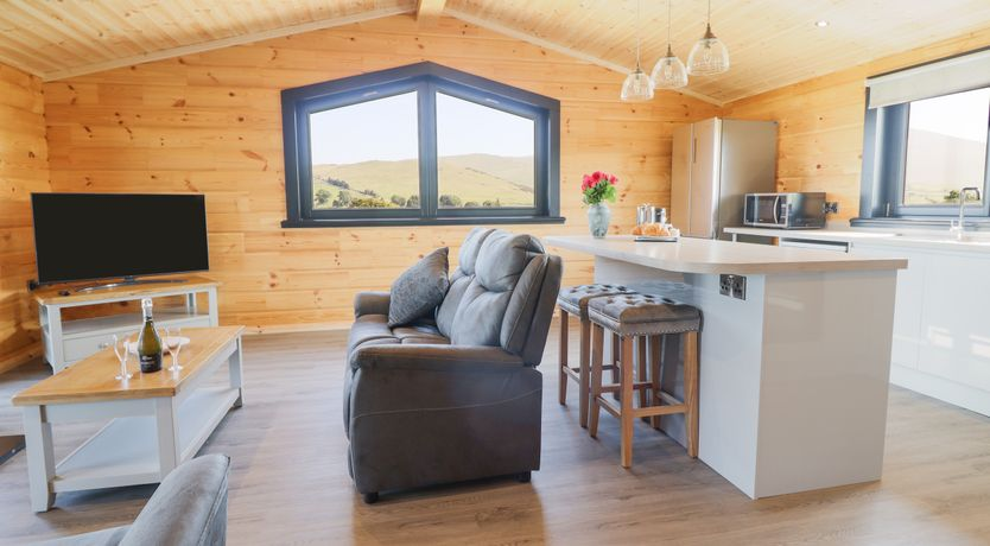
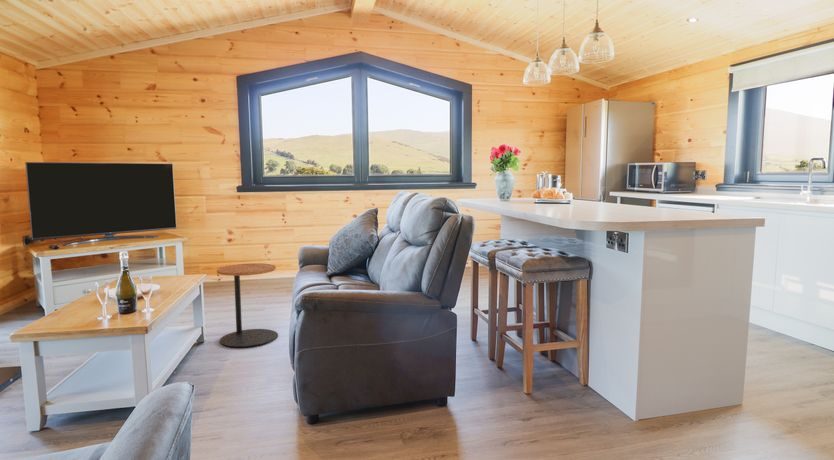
+ side table (240, 303)
